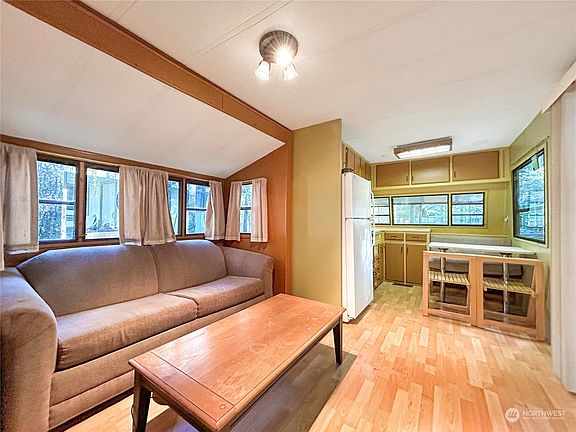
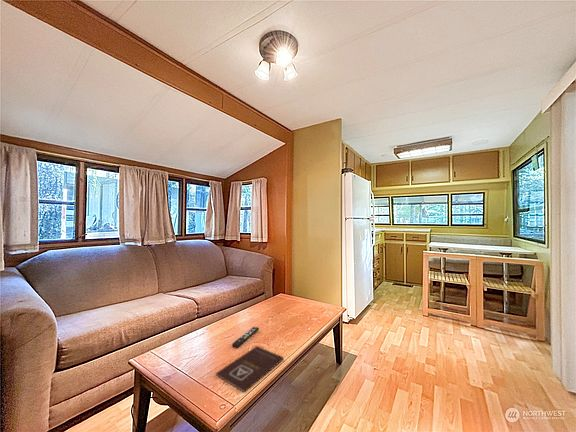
+ book (251, 365)
+ remote control (246, 336)
